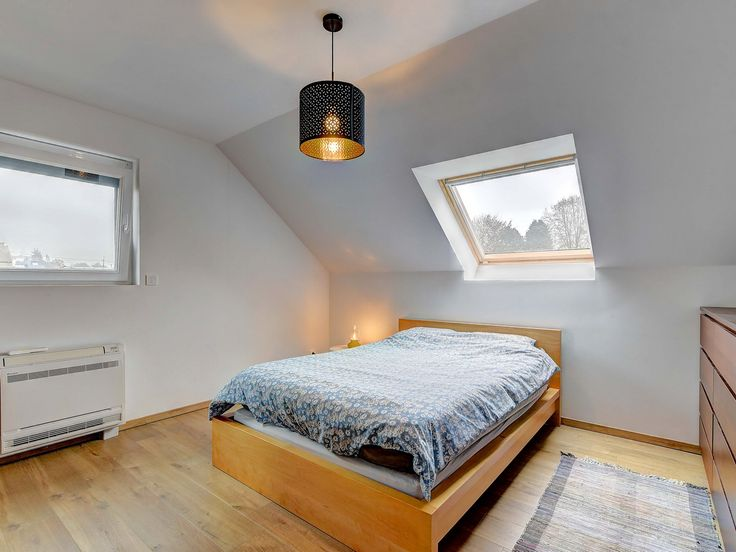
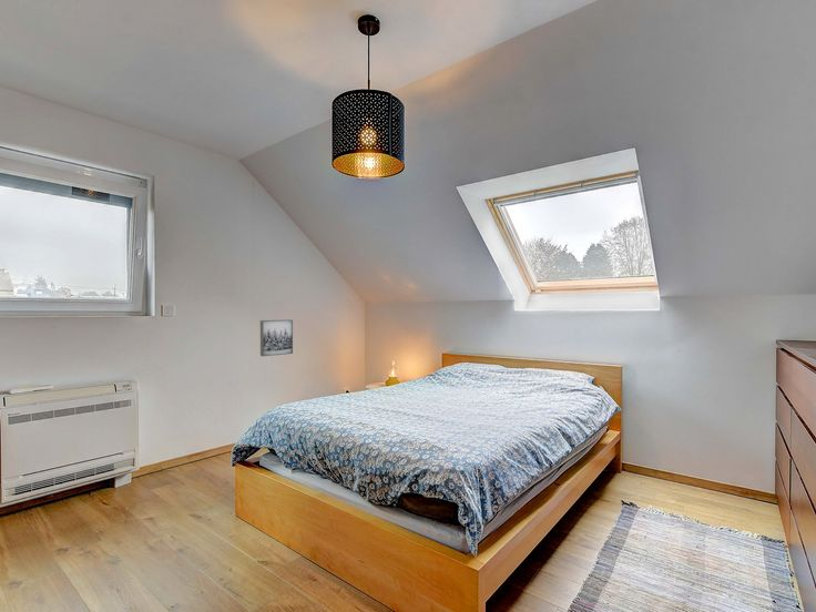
+ wall art (276, 337)
